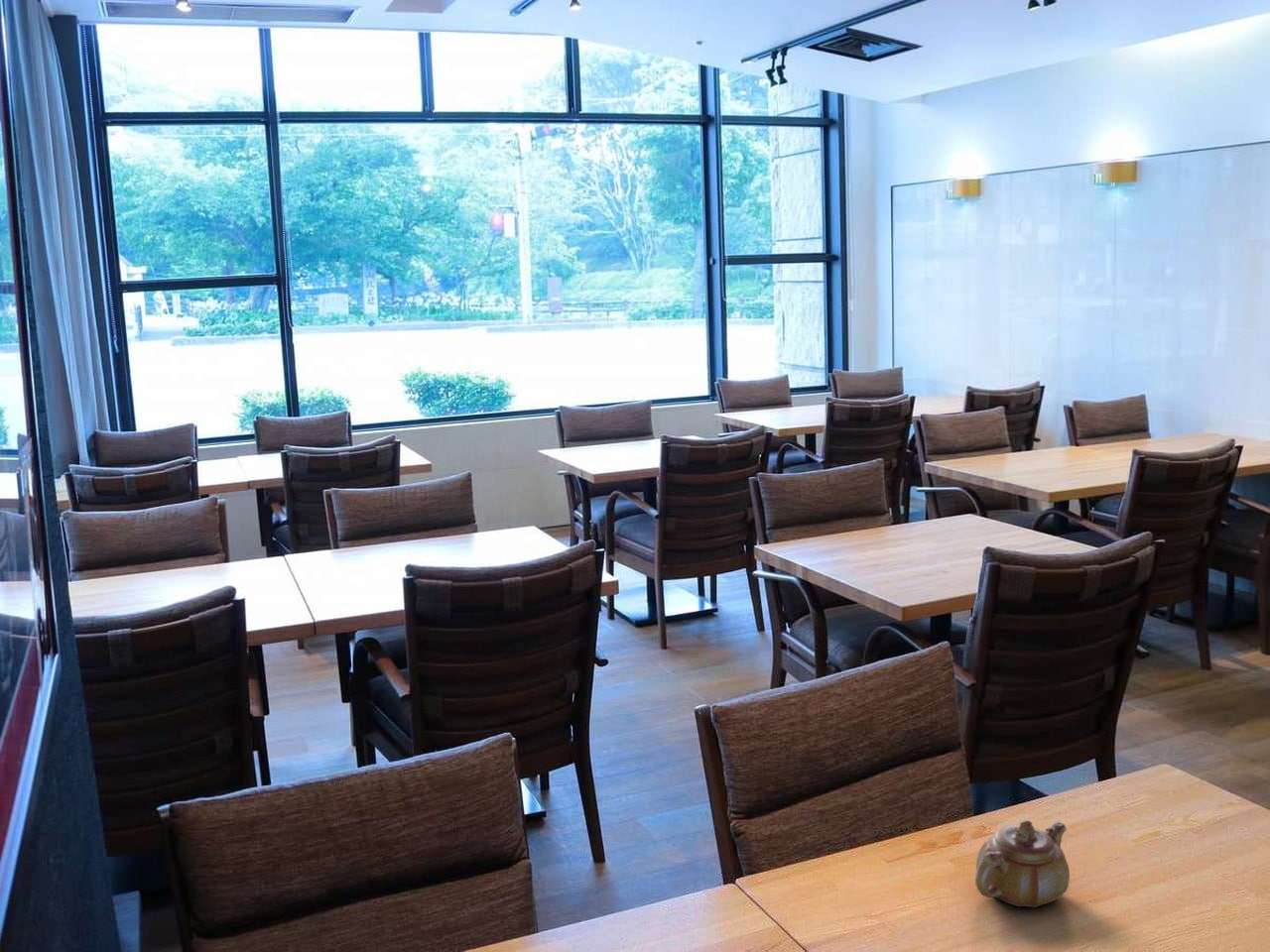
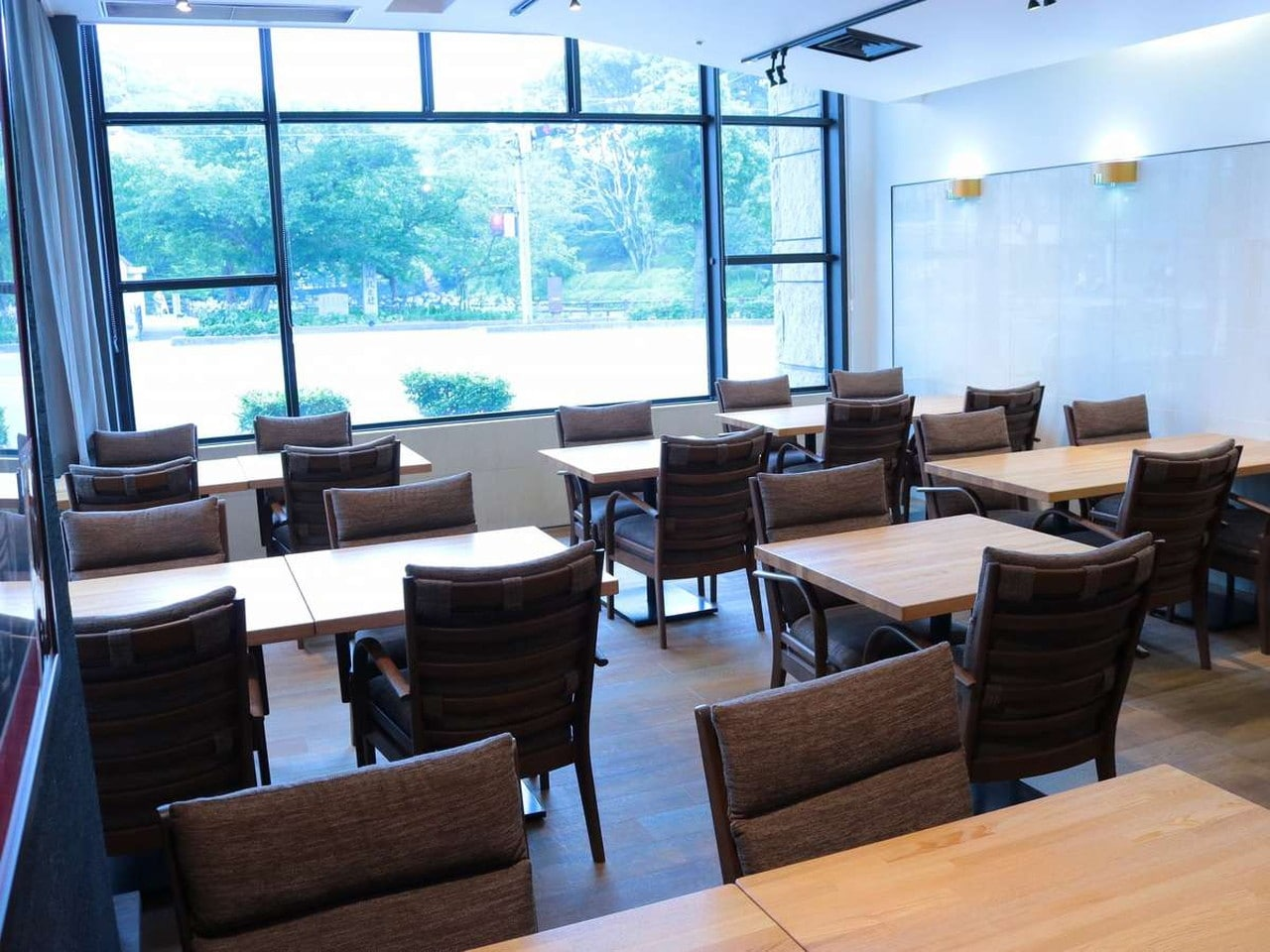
- teapot (1019, 856)
